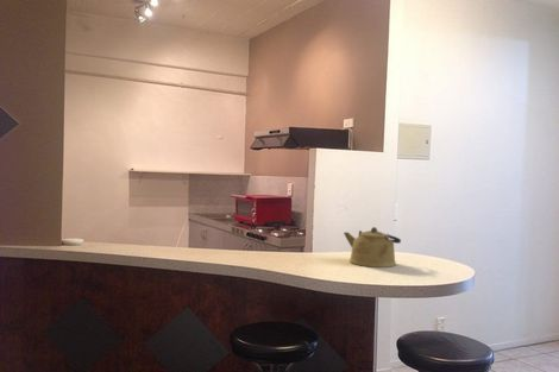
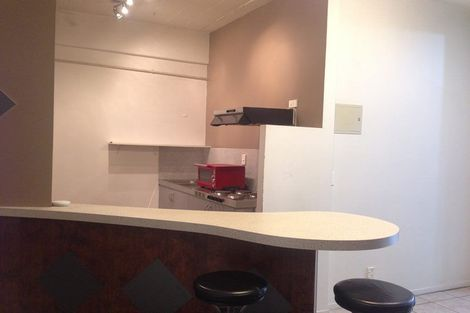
- kettle (369, 244)
